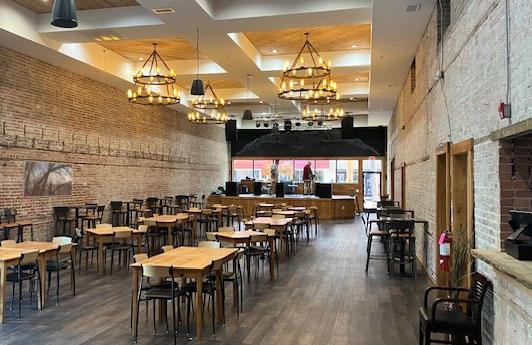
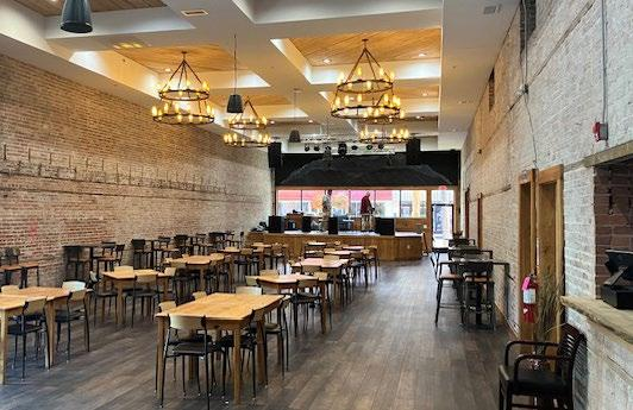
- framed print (49, 179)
